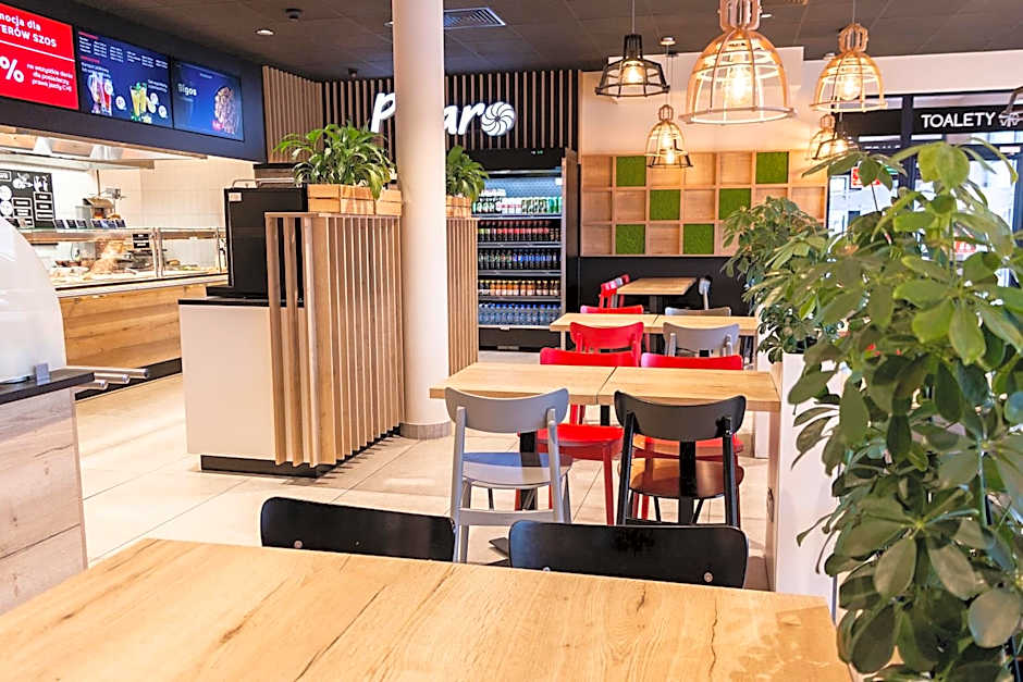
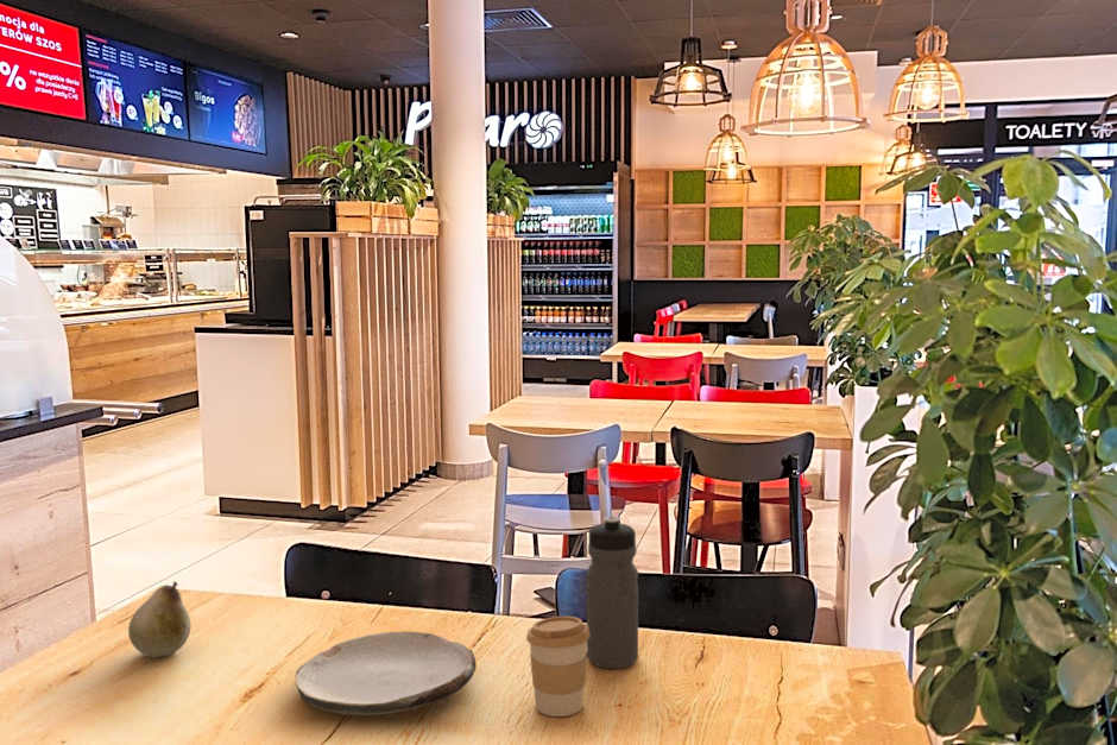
+ coffee cup (558, 663)
+ plate (386, 673)
+ water bottle (612, 588)
+ fruit (158, 618)
